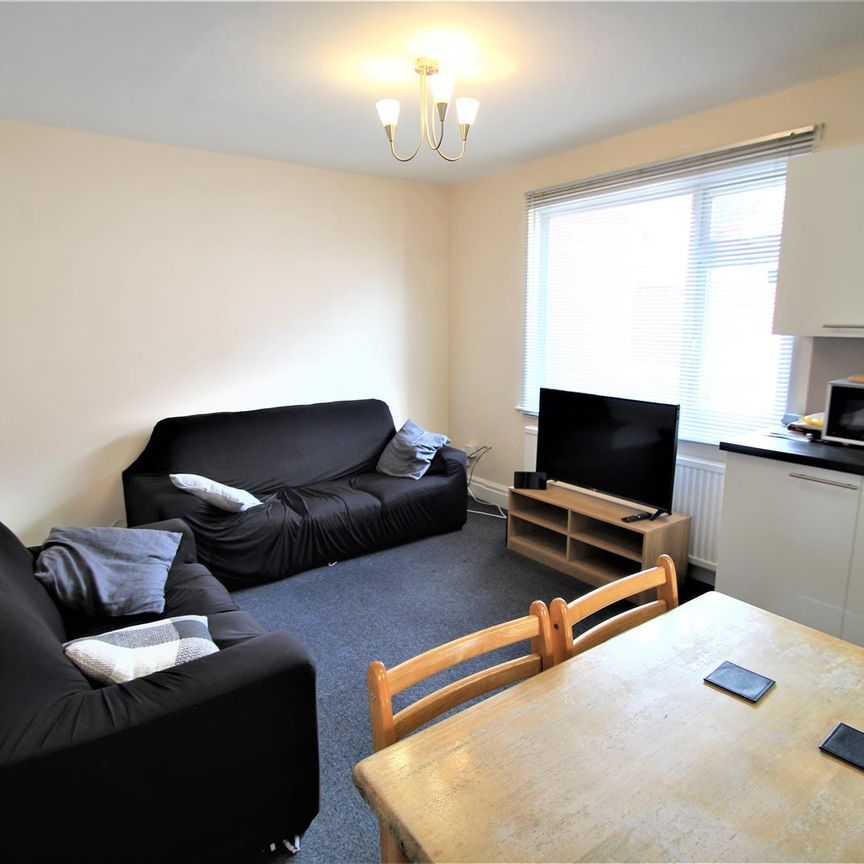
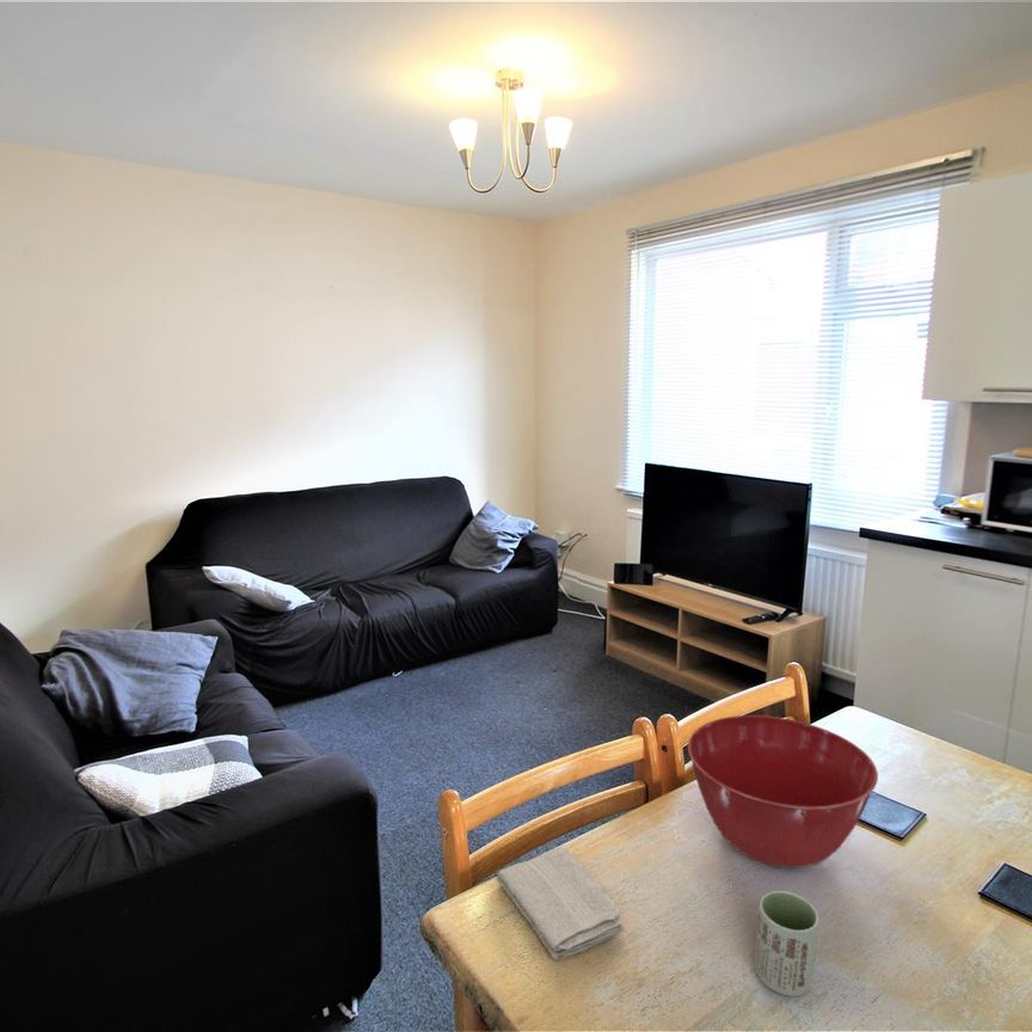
+ washcloth (558, 897)
+ cup (785, 944)
+ mixing bowl (775, 797)
